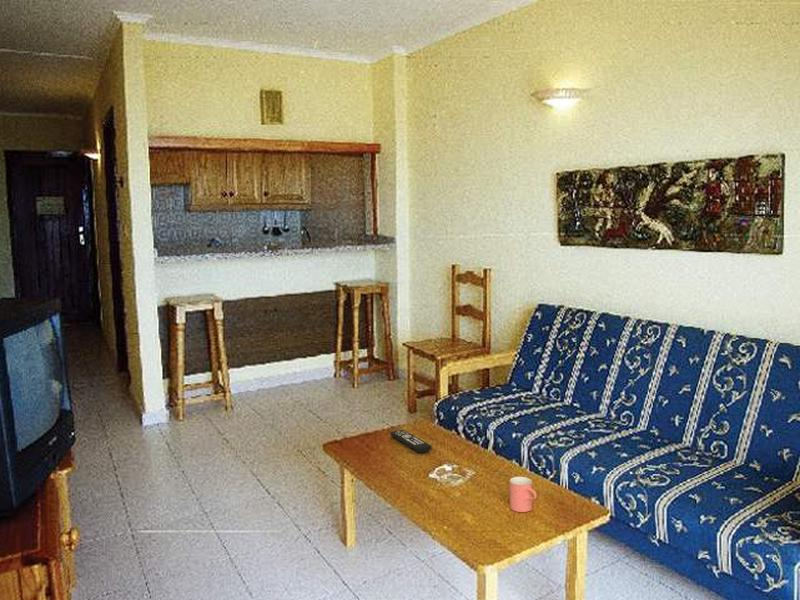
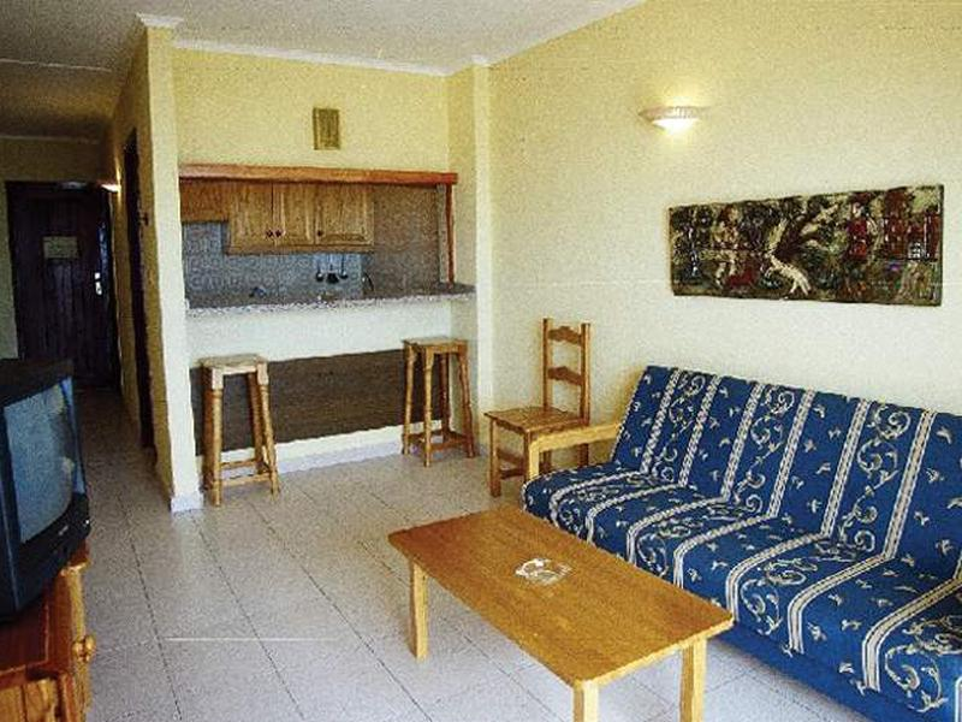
- cup (524, 495)
- remote control (410, 440)
